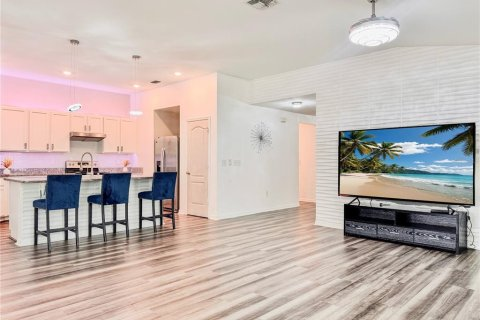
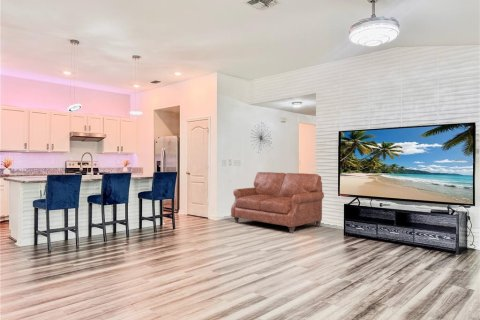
+ sofa (275, 198)
